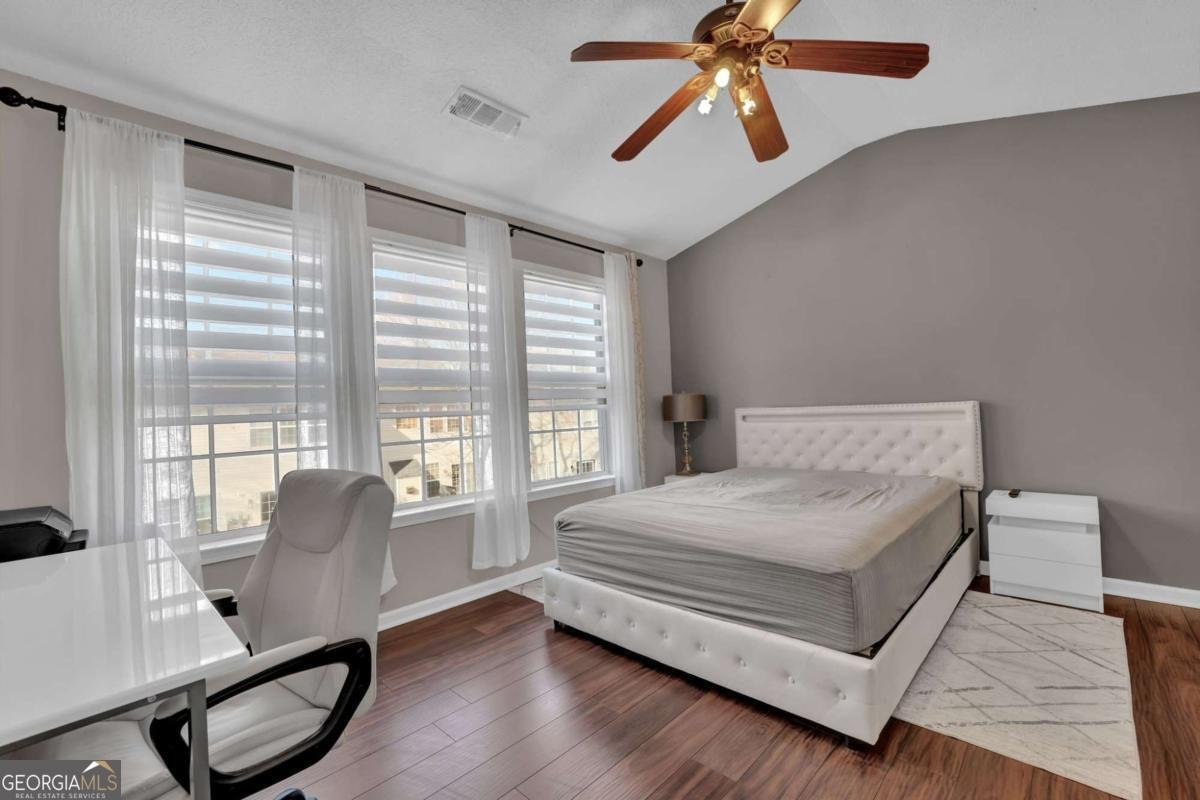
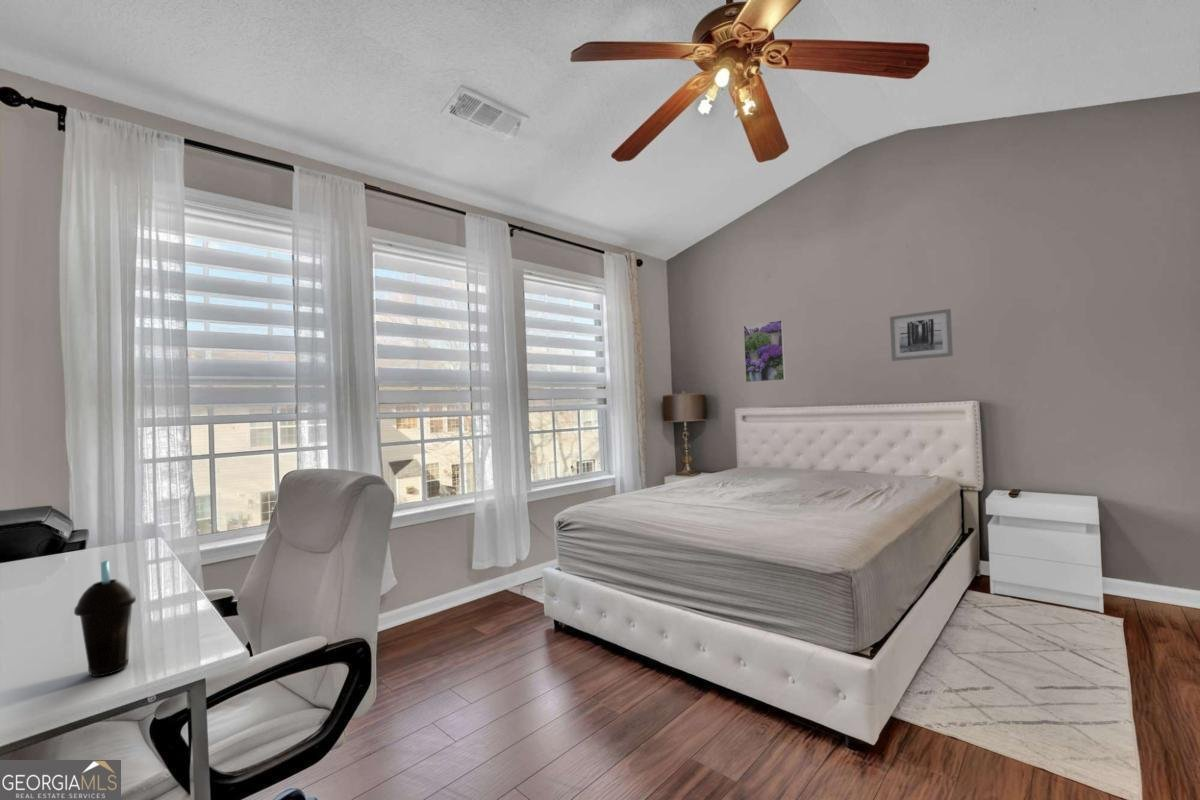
+ wall art (920, 335)
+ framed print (764, 352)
+ cup (106, 615)
